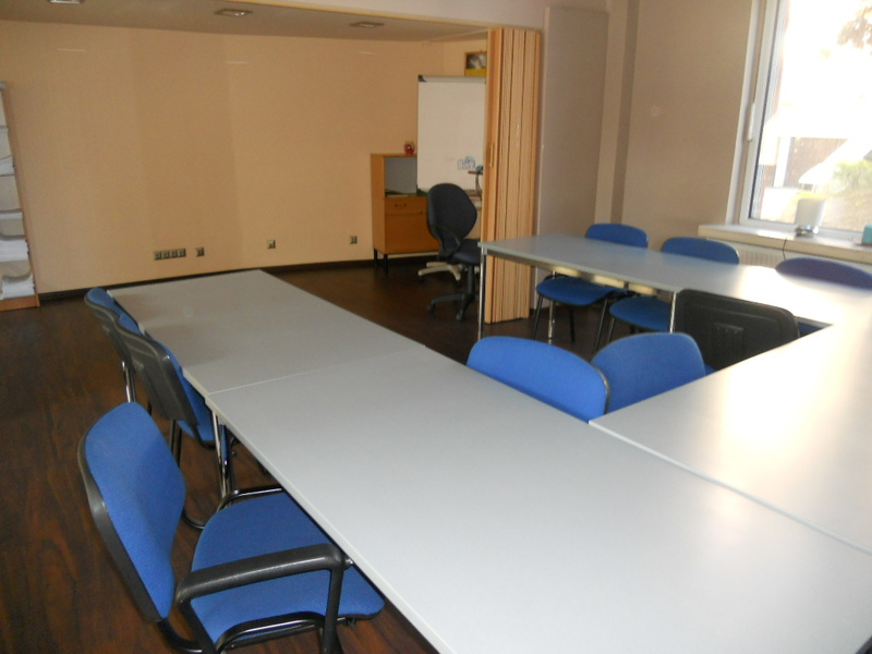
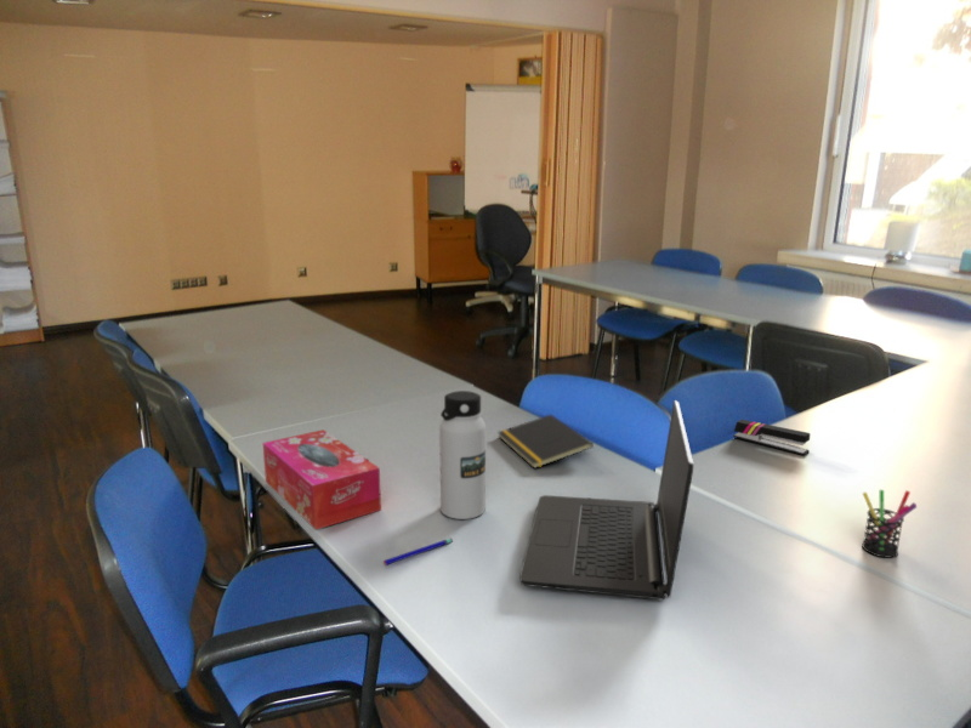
+ laptop (604, 499)
+ tissue box (319, 474)
+ pen (419, 551)
+ stapler (771, 434)
+ notepad (543, 439)
+ water bottle (462, 453)
+ pen holder (885, 518)
